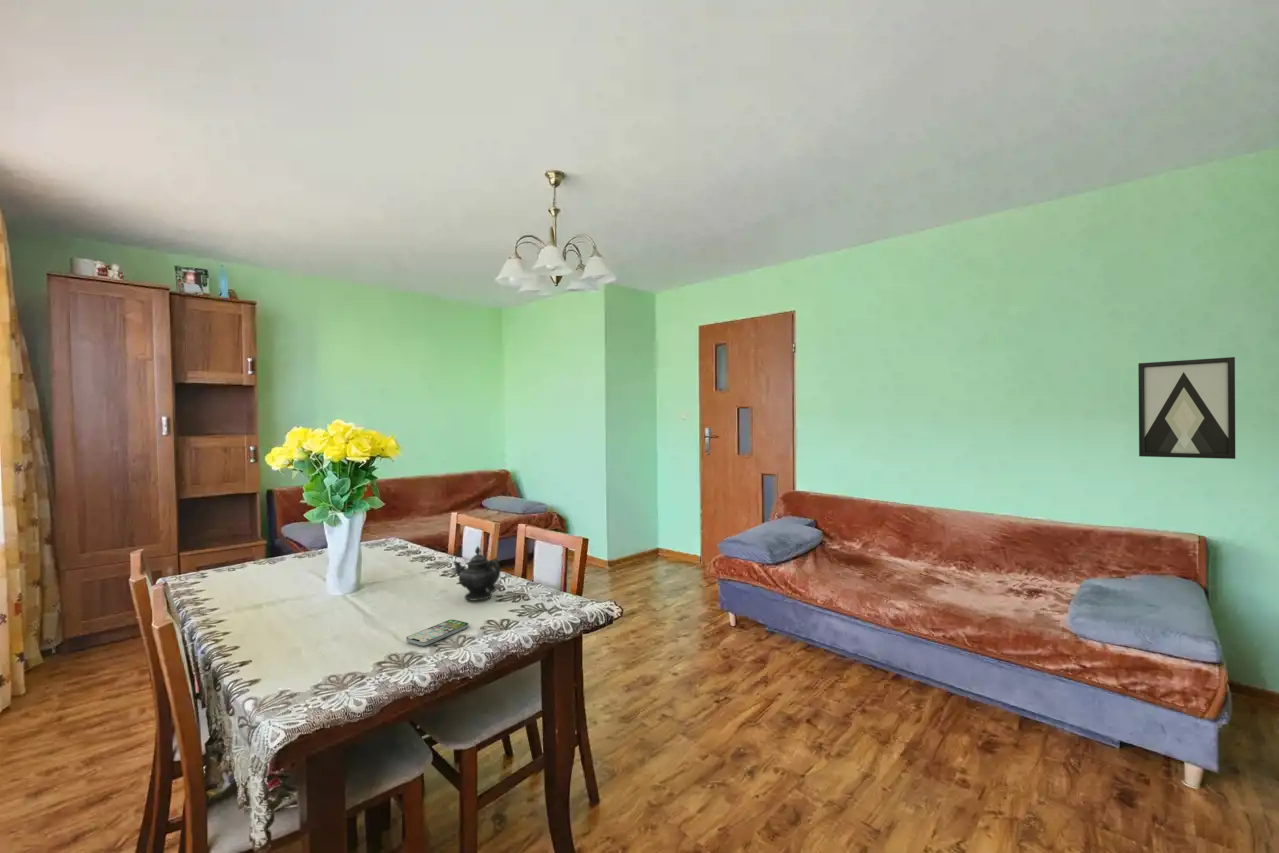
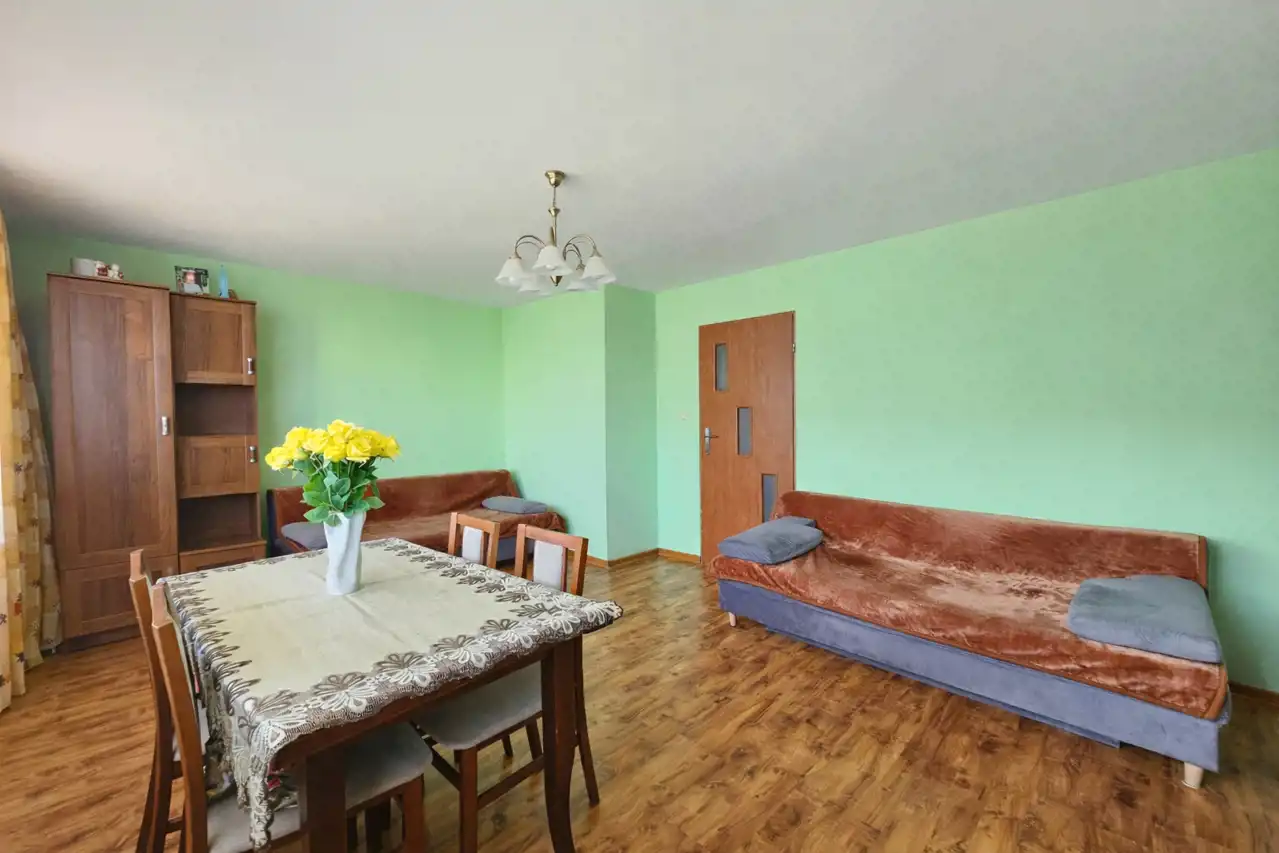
- teapot (475, 571)
- smartphone (438, 631)
- wall art (1184, 409)
